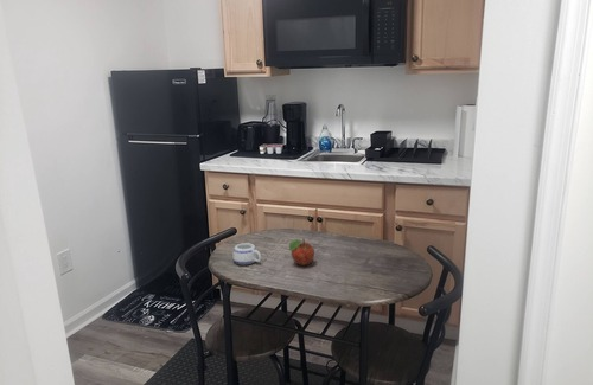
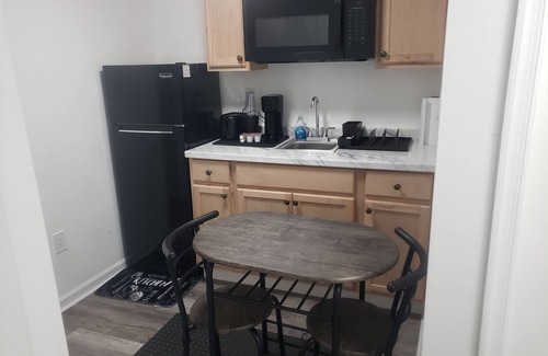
- fruit (301, 251)
- mug (248, 254)
